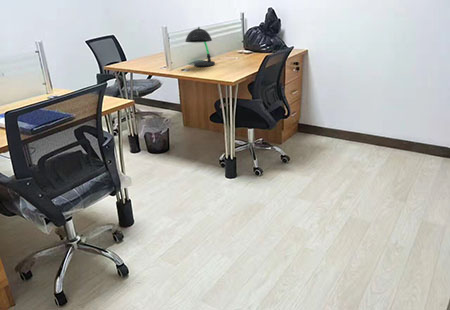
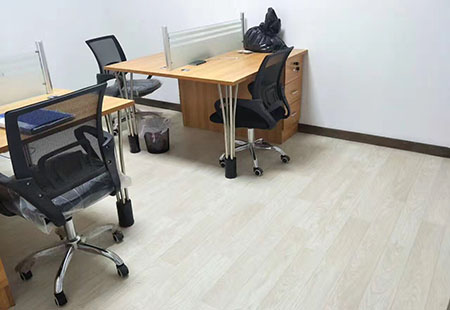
- desk lamp (205, 46)
